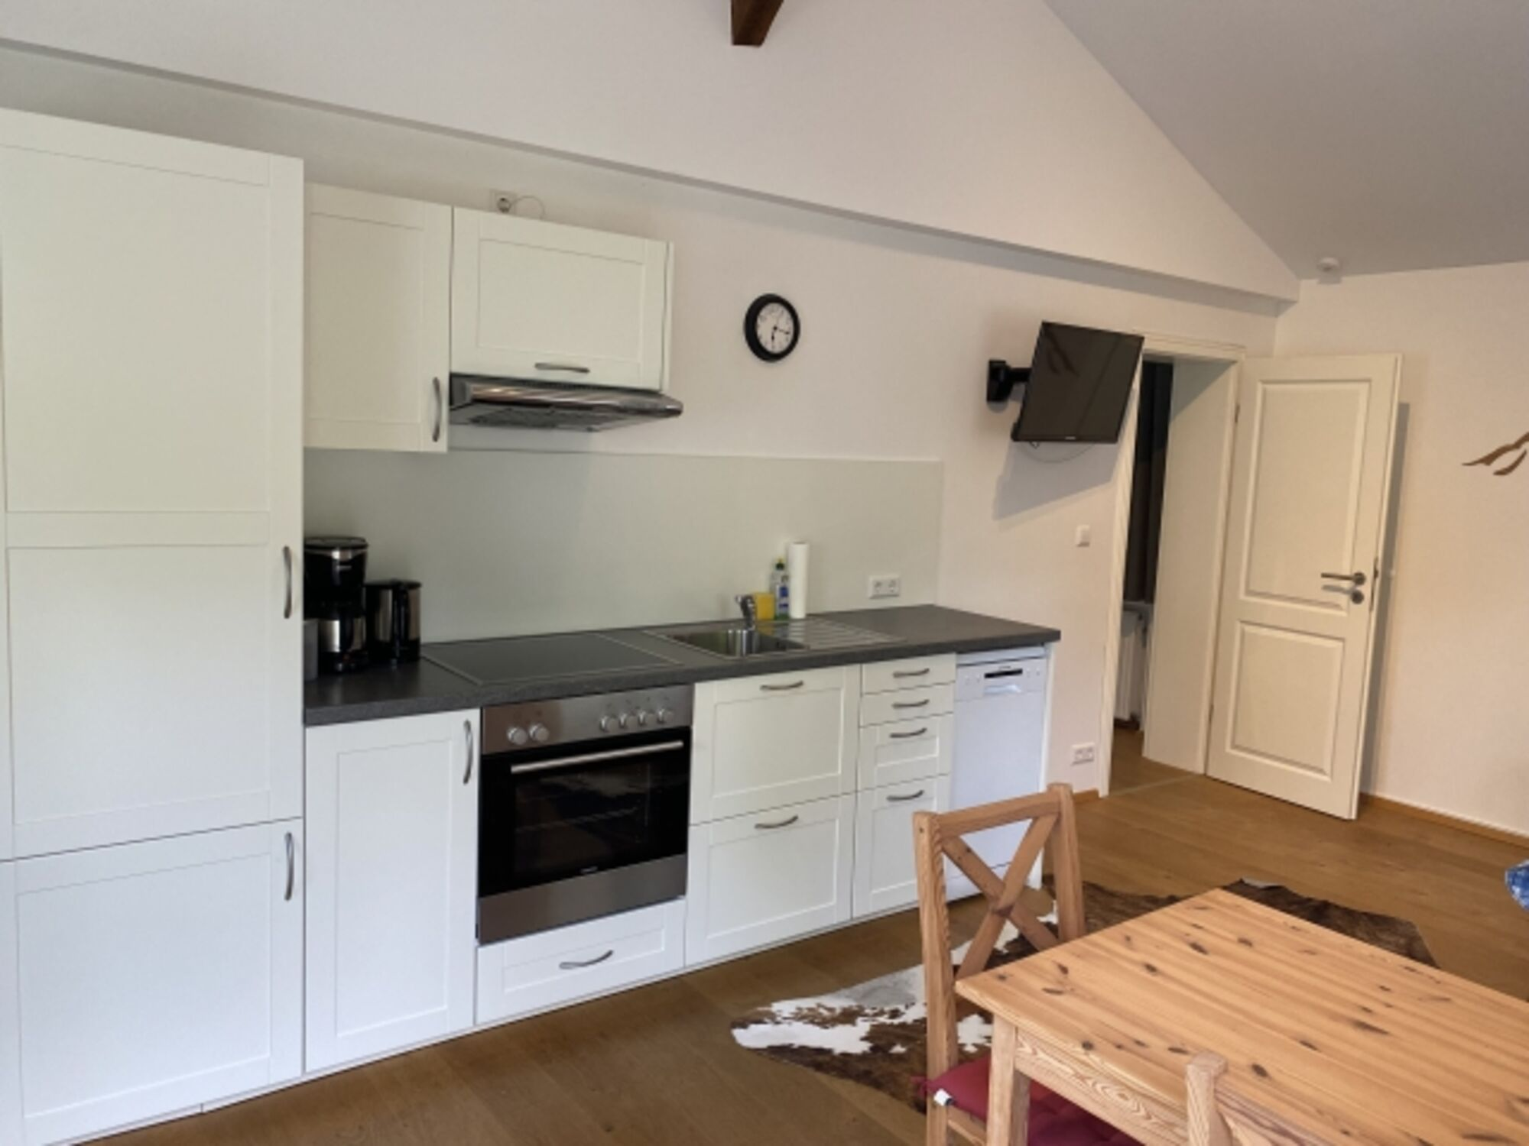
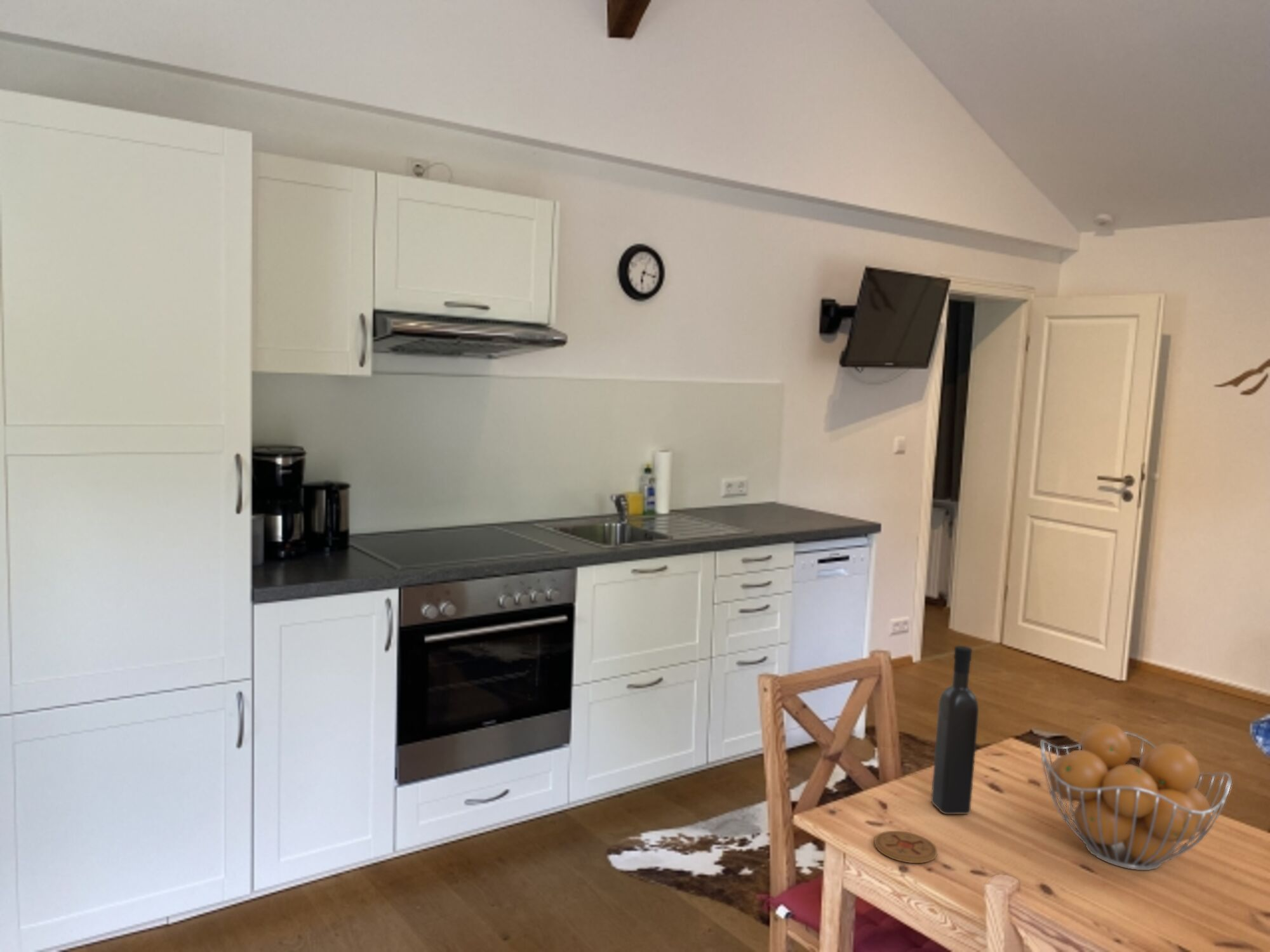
+ fruit basket (1128, 794)
+ coaster (905, 846)
+ wine bottle (956, 729)
